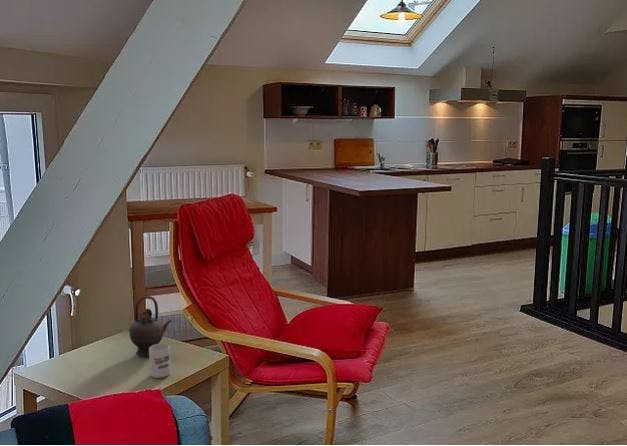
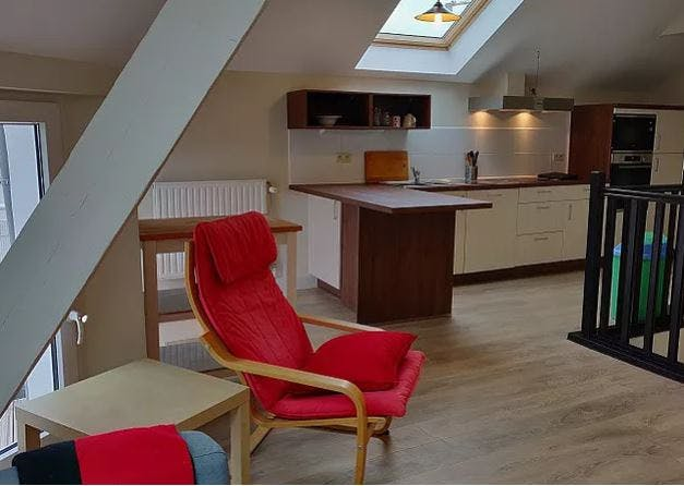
- cup (160, 360)
- teapot (150, 324)
